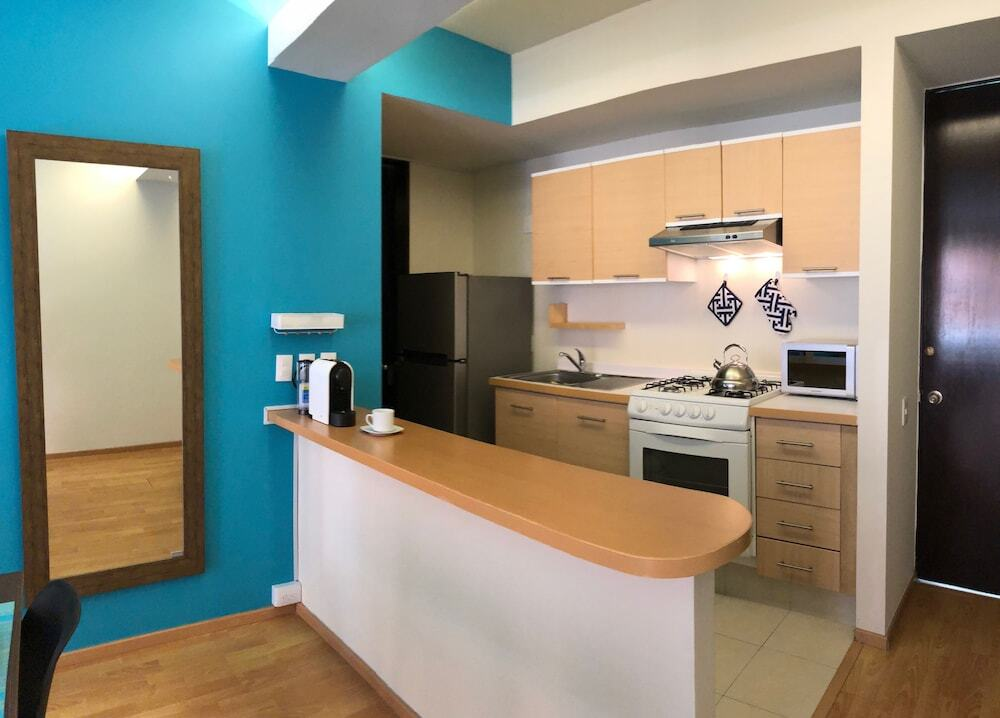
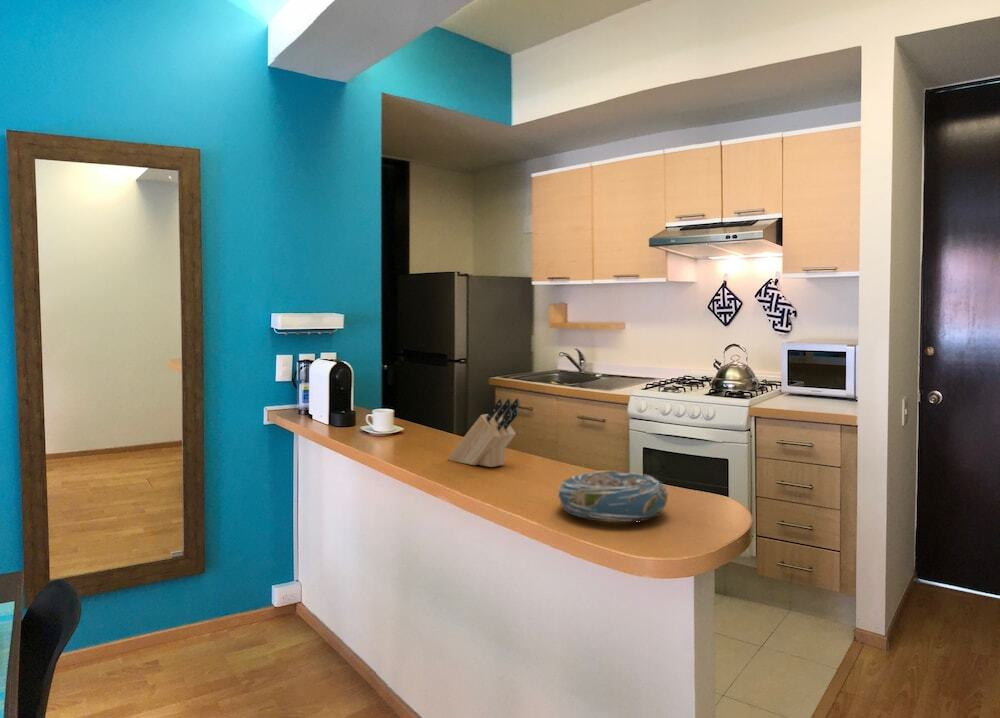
+ knife block (485, 429)
+ decorative bowl (612, 495)
